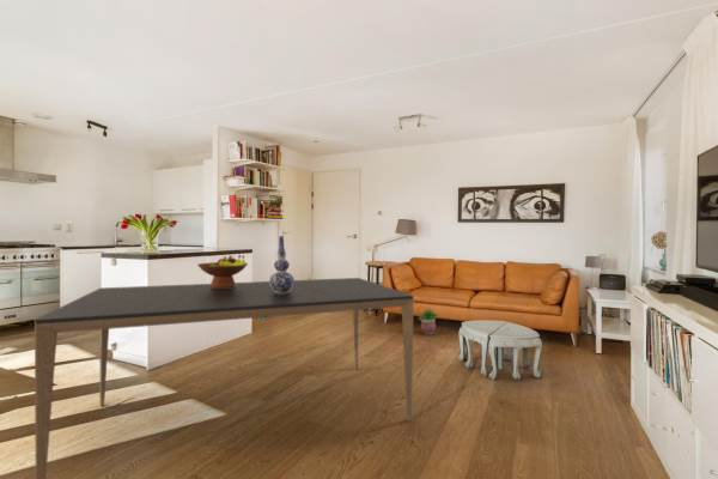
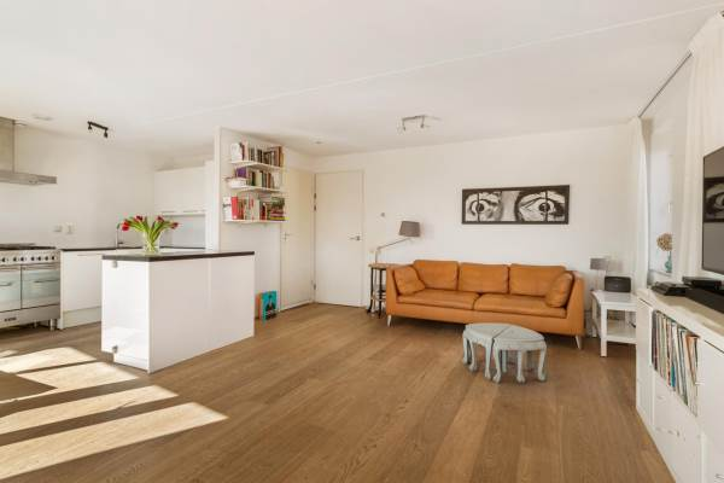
- fruit bowl (223, 271)
- dining table (250, 317)
- vase (281, 263)
- potted plant (427, 320)
